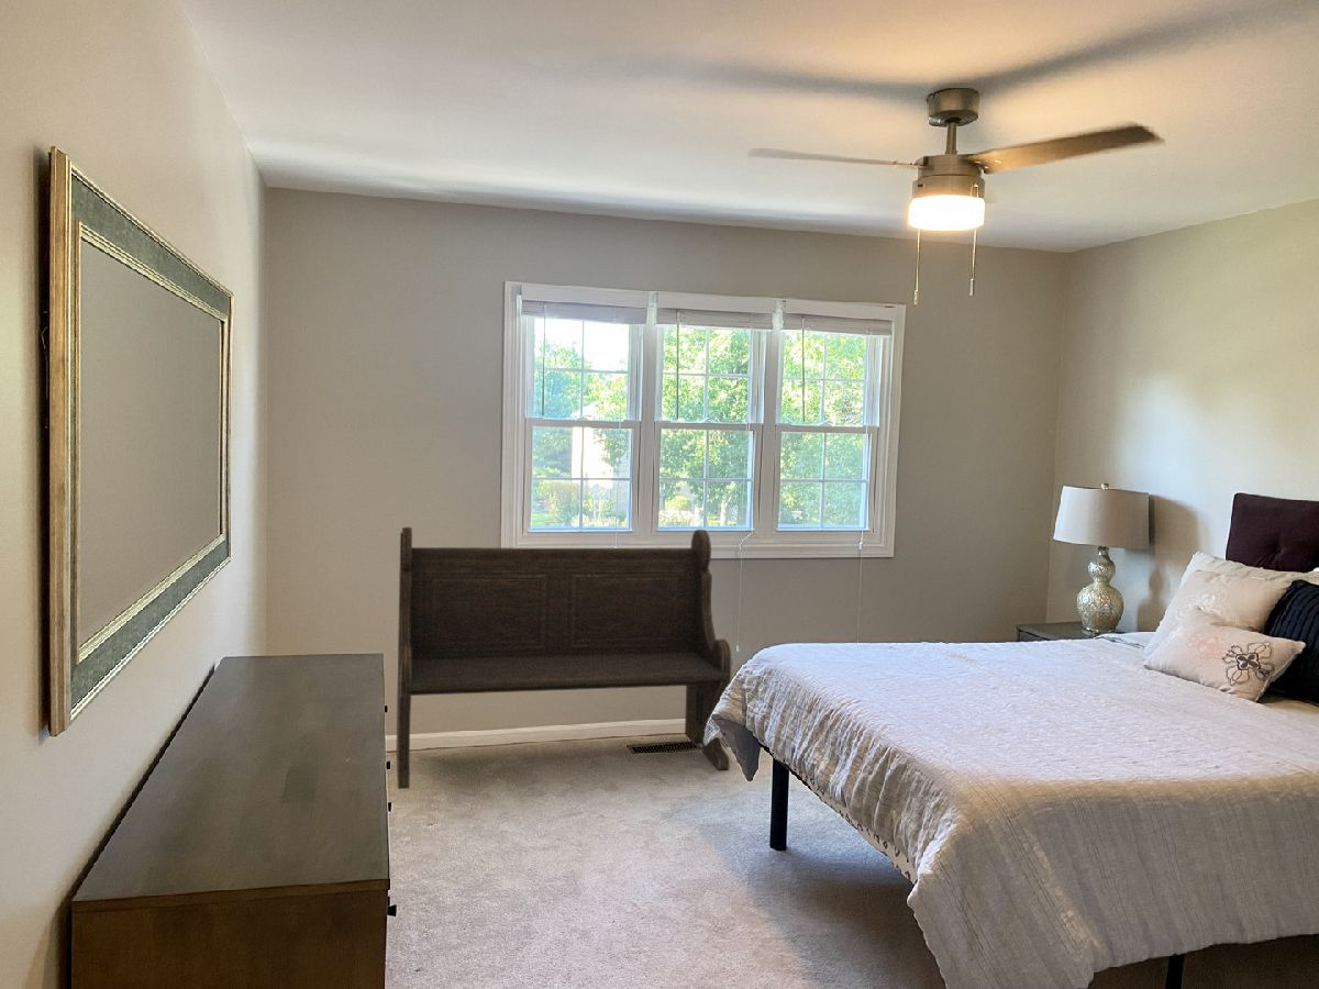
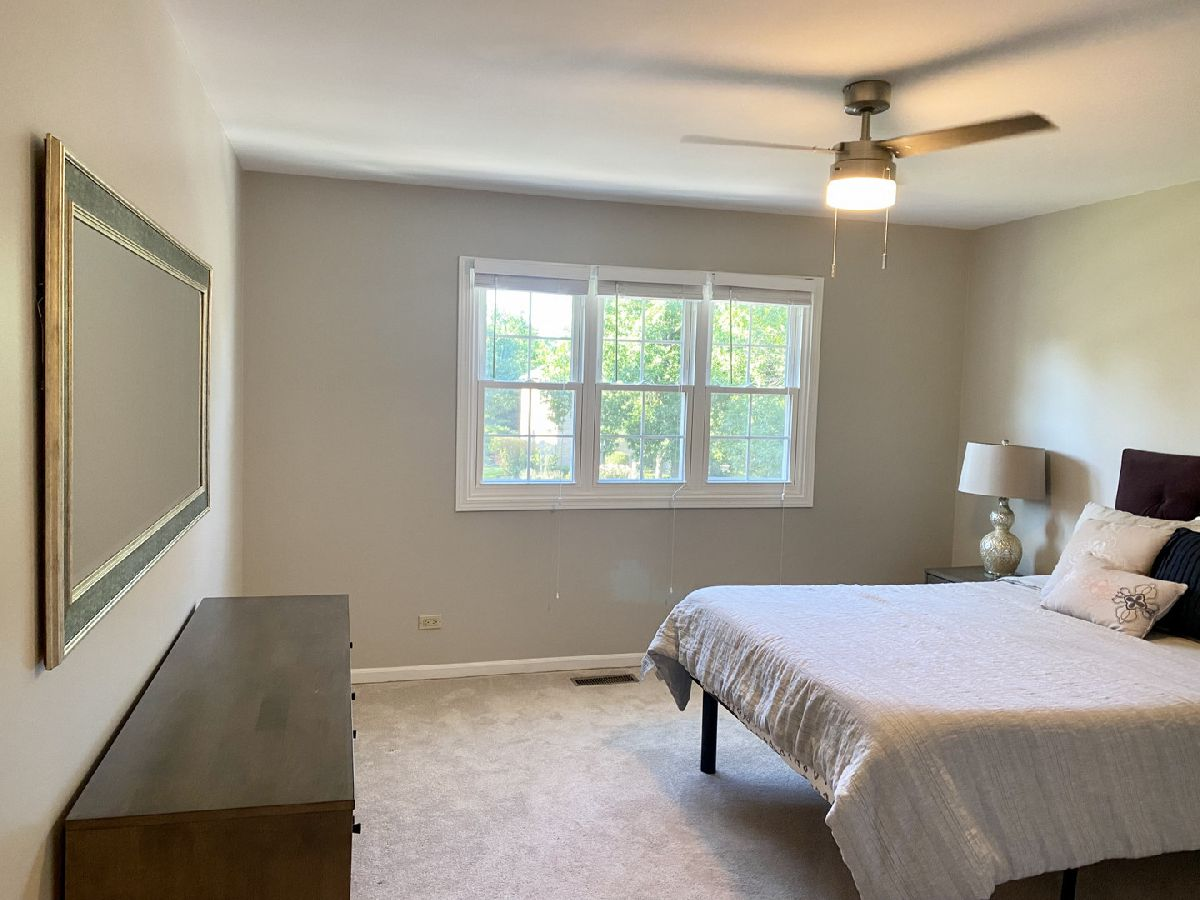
- bench (563, 645)
